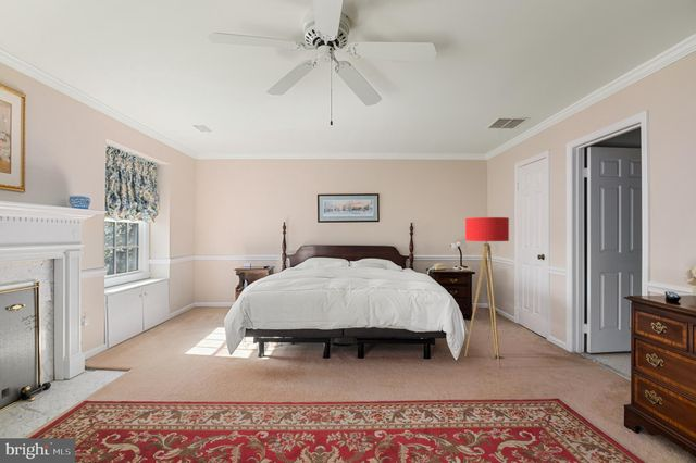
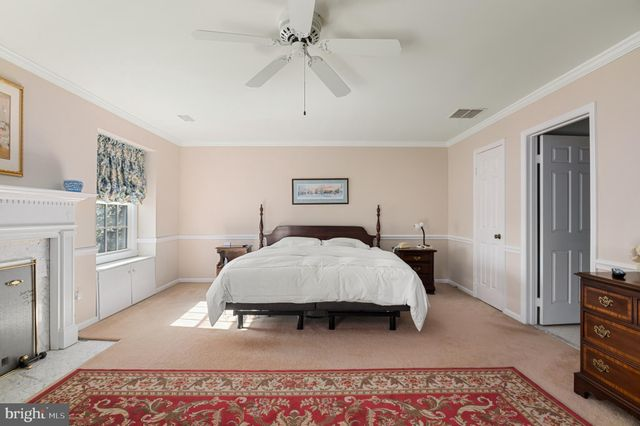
- floor lamp (487, 288)
